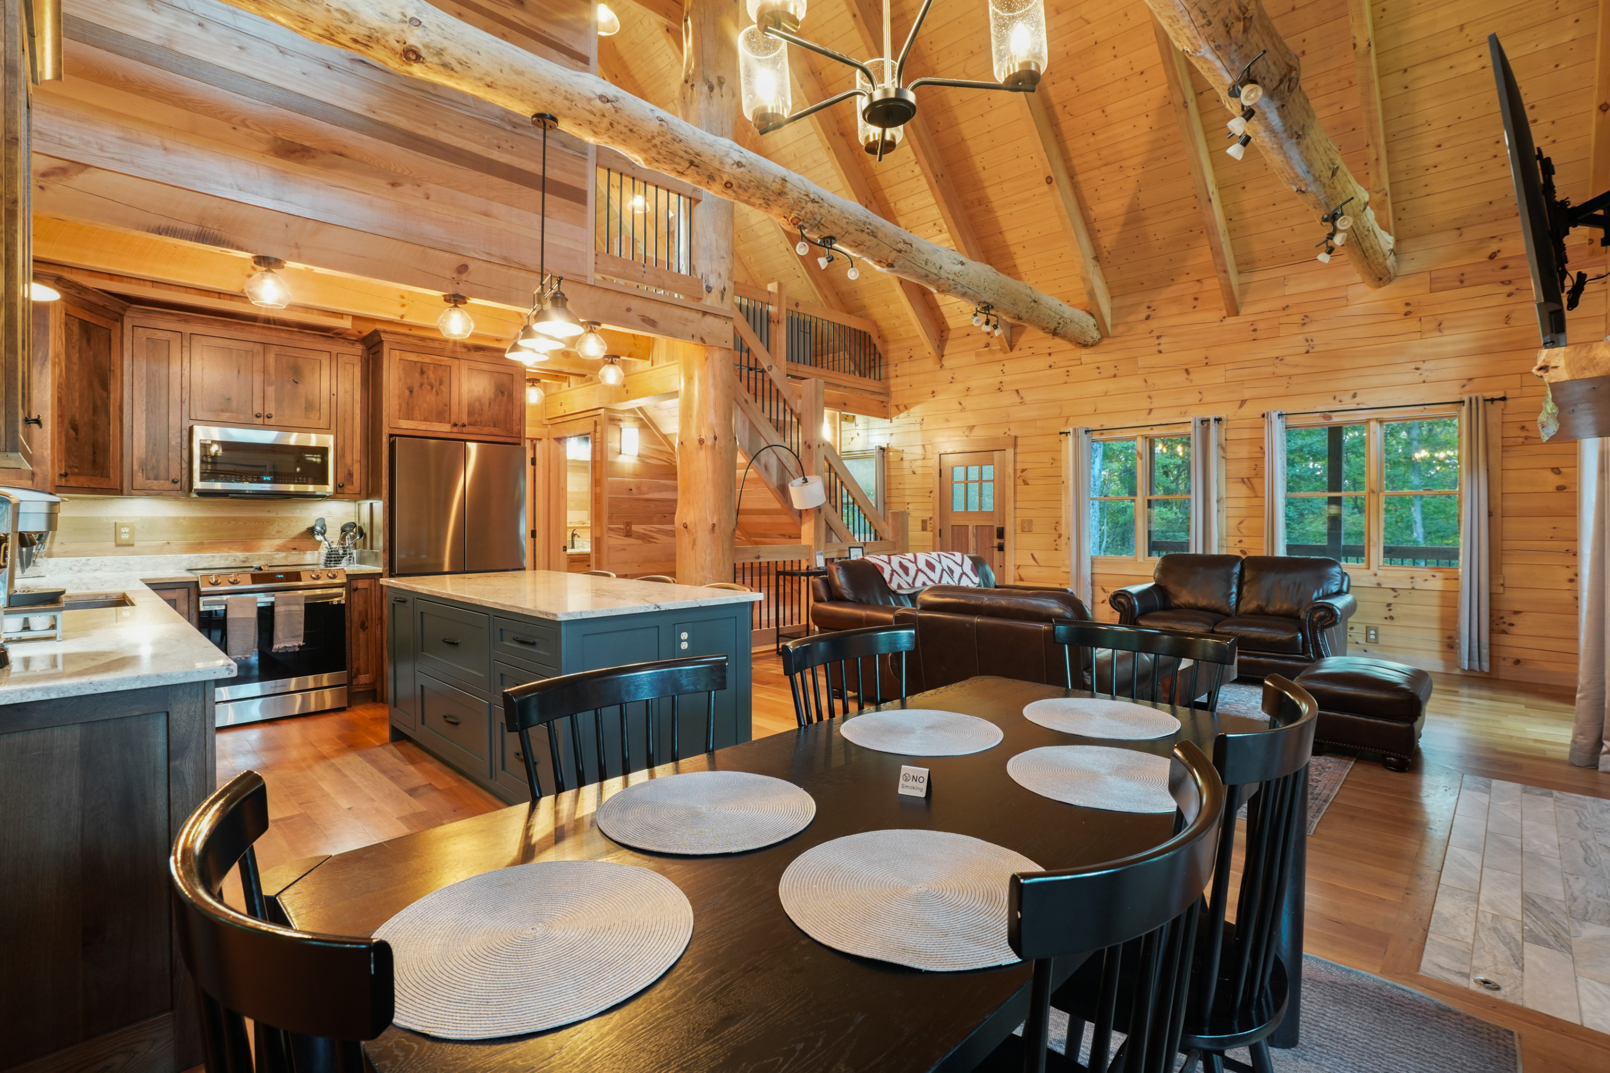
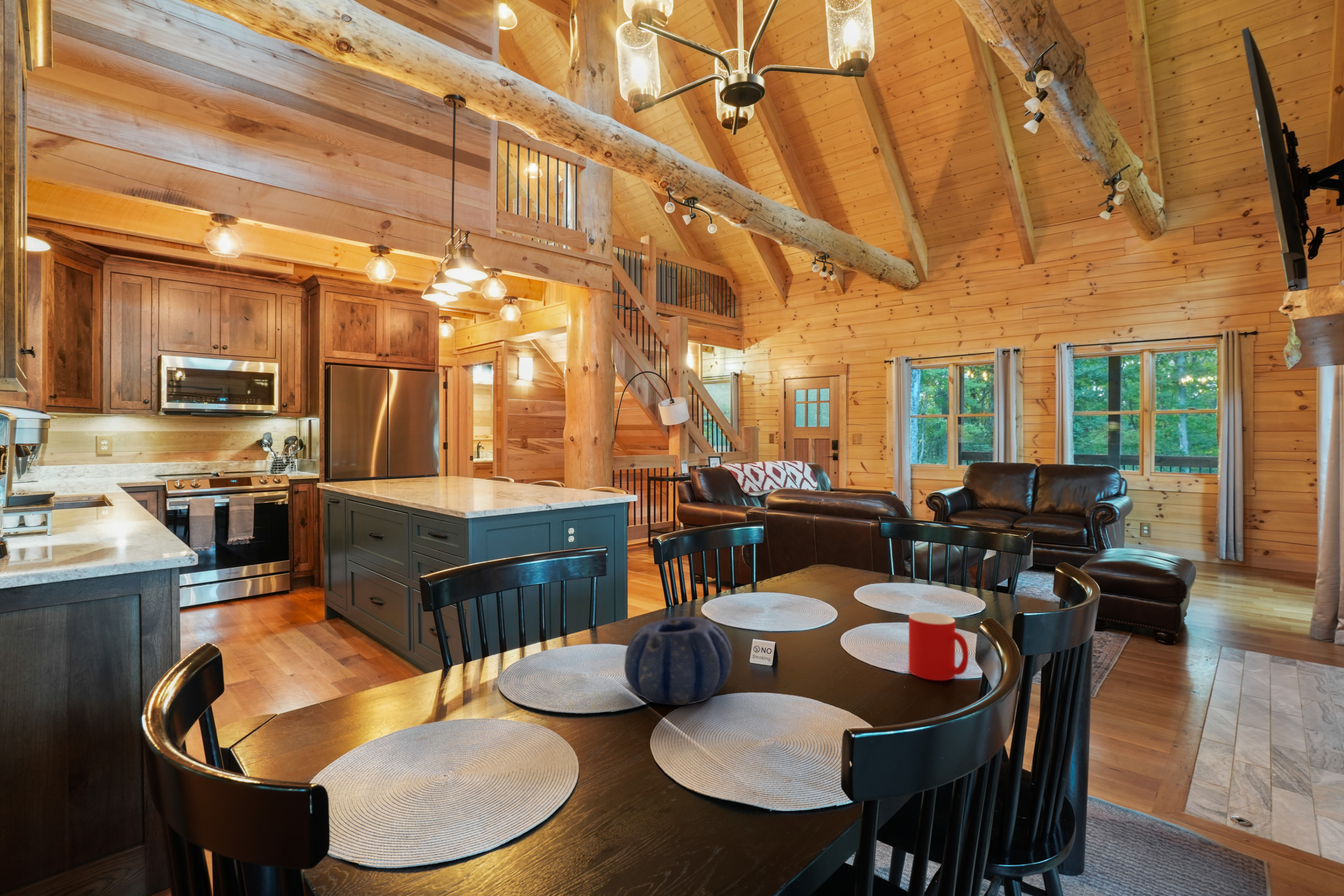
+ cup (939, 648)
+ decorative bowl (678, 657)
